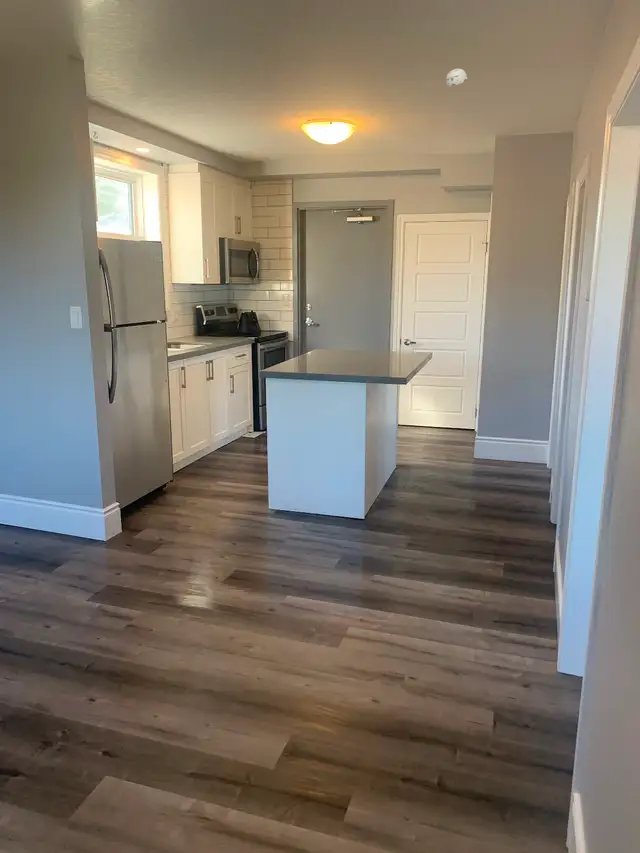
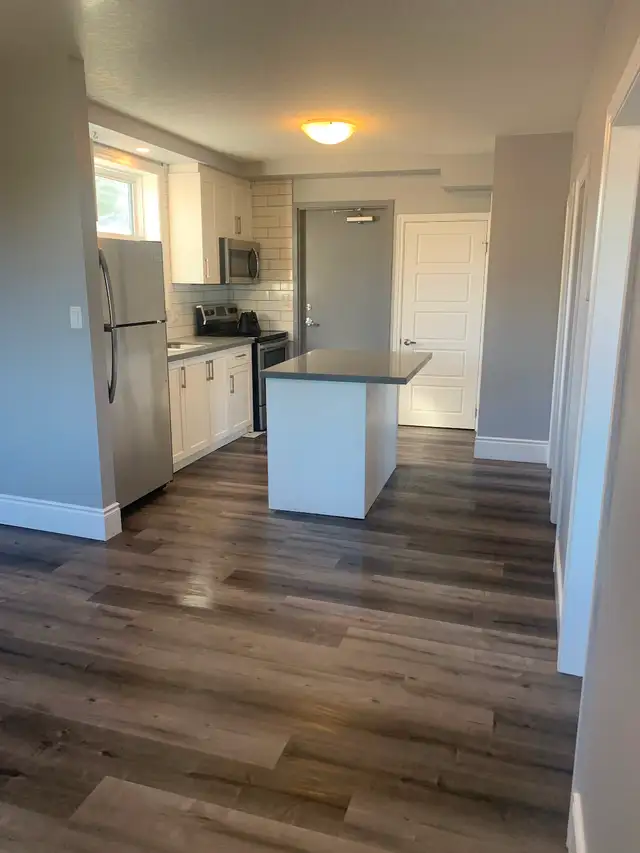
- smoke detector (456, 79)
